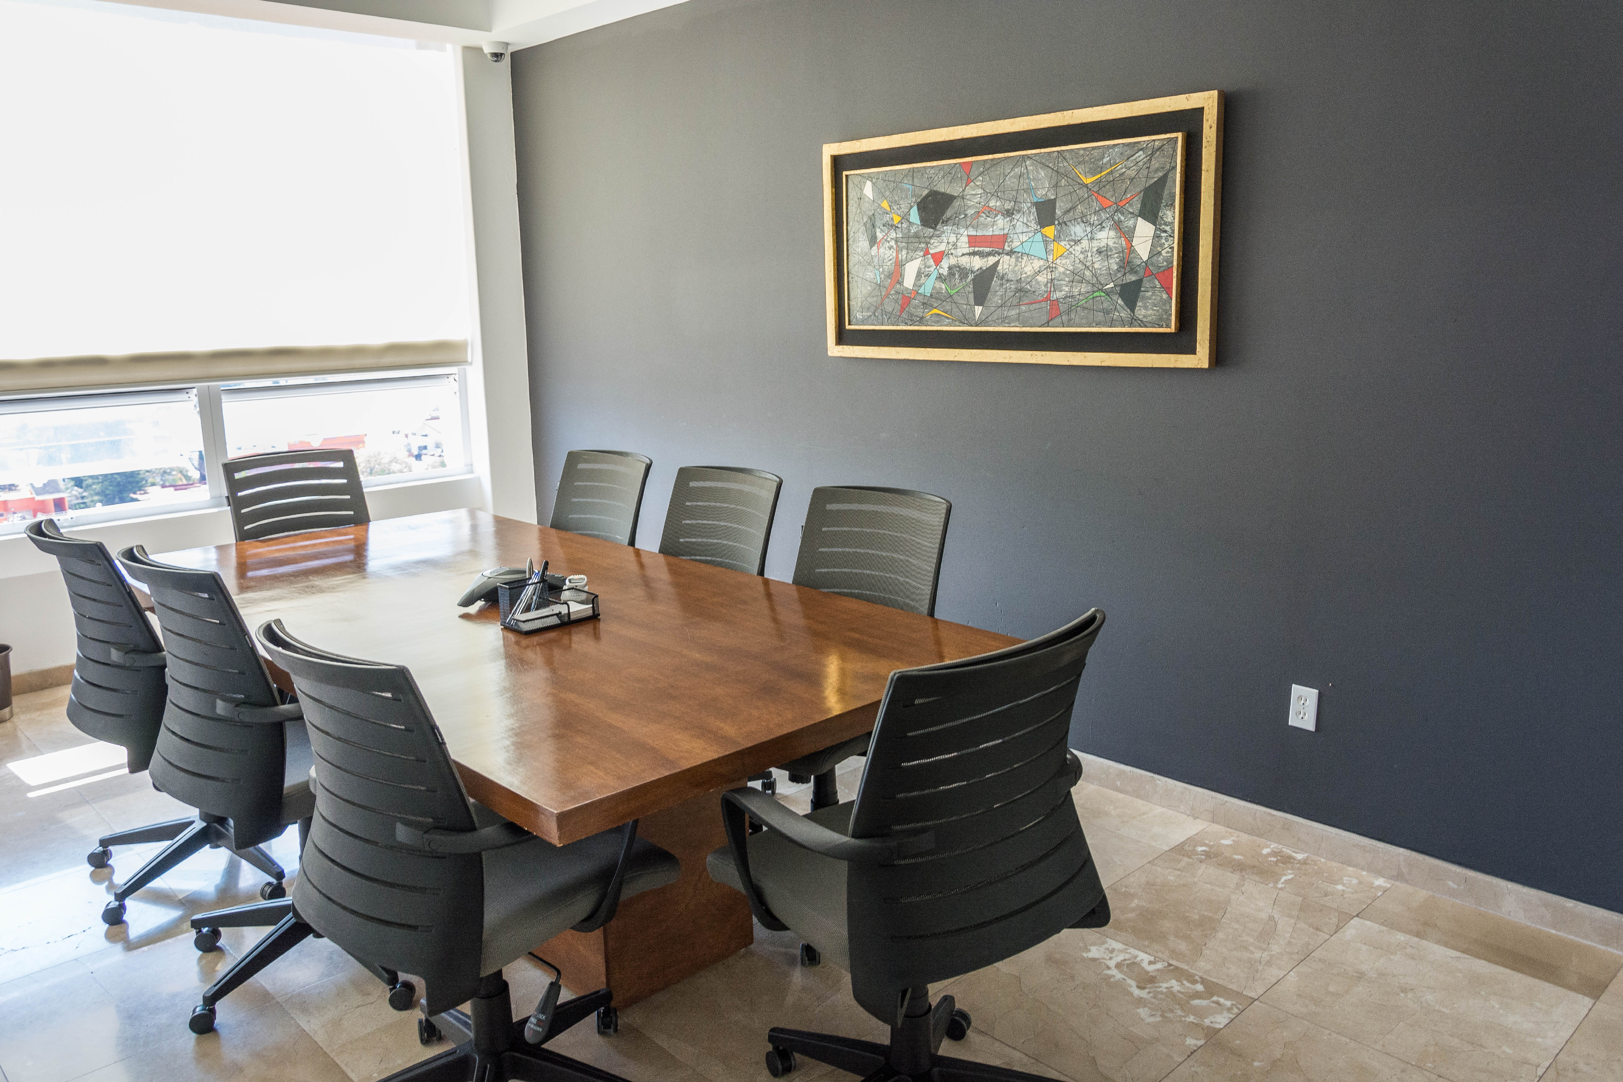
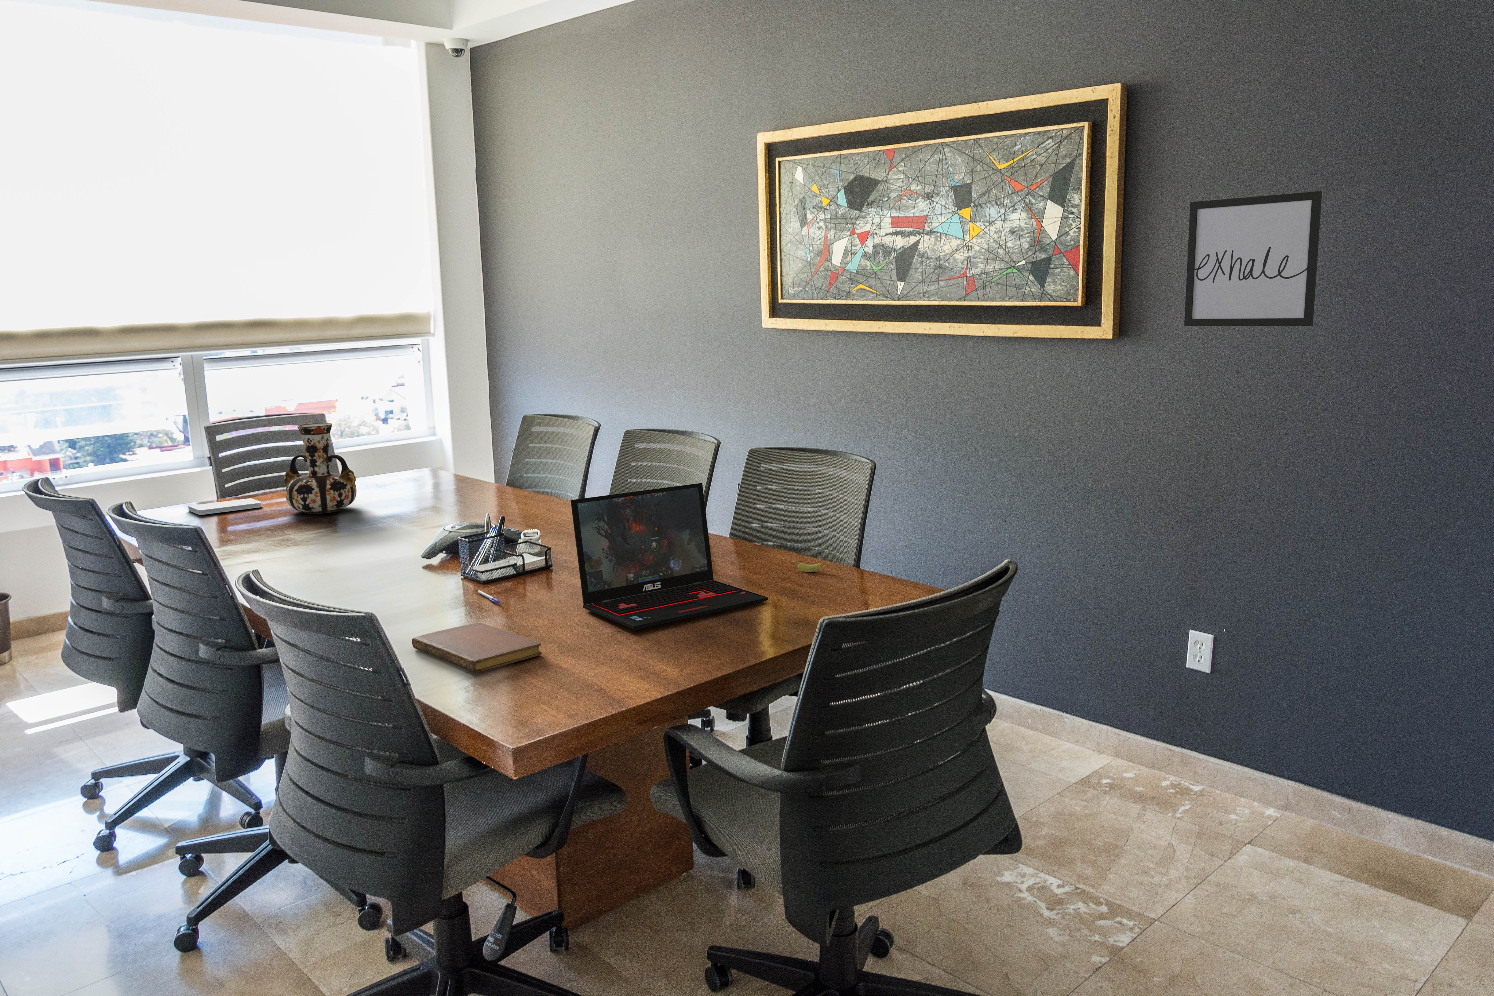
+ notebook (477, 646)
+ fruit (808, 567)
+ pen (488, 596)
+ vase (319, 468)
+ notepad (226, 506)
+ wall art (1249, 262)
+ laptop (670, 551)
